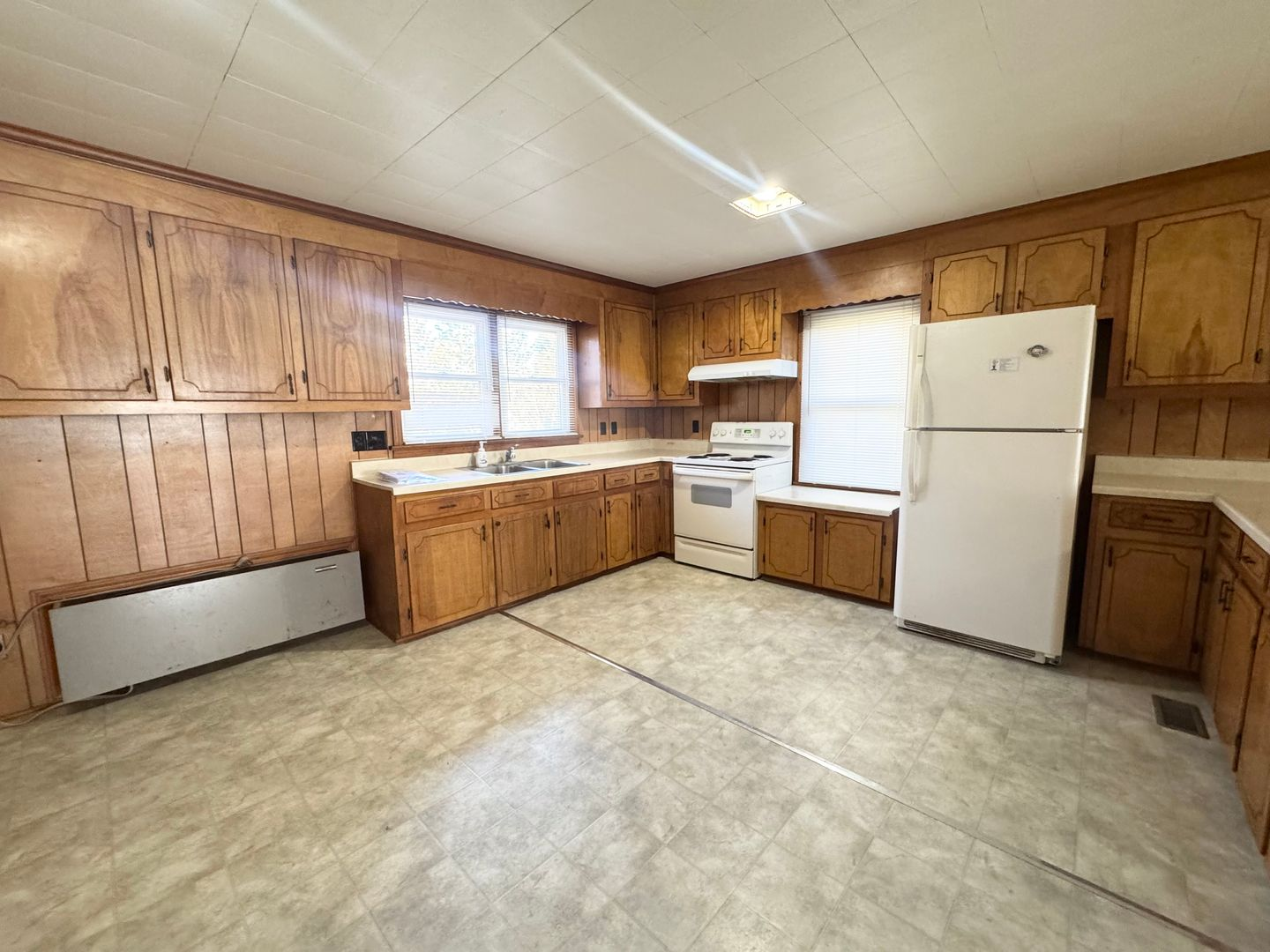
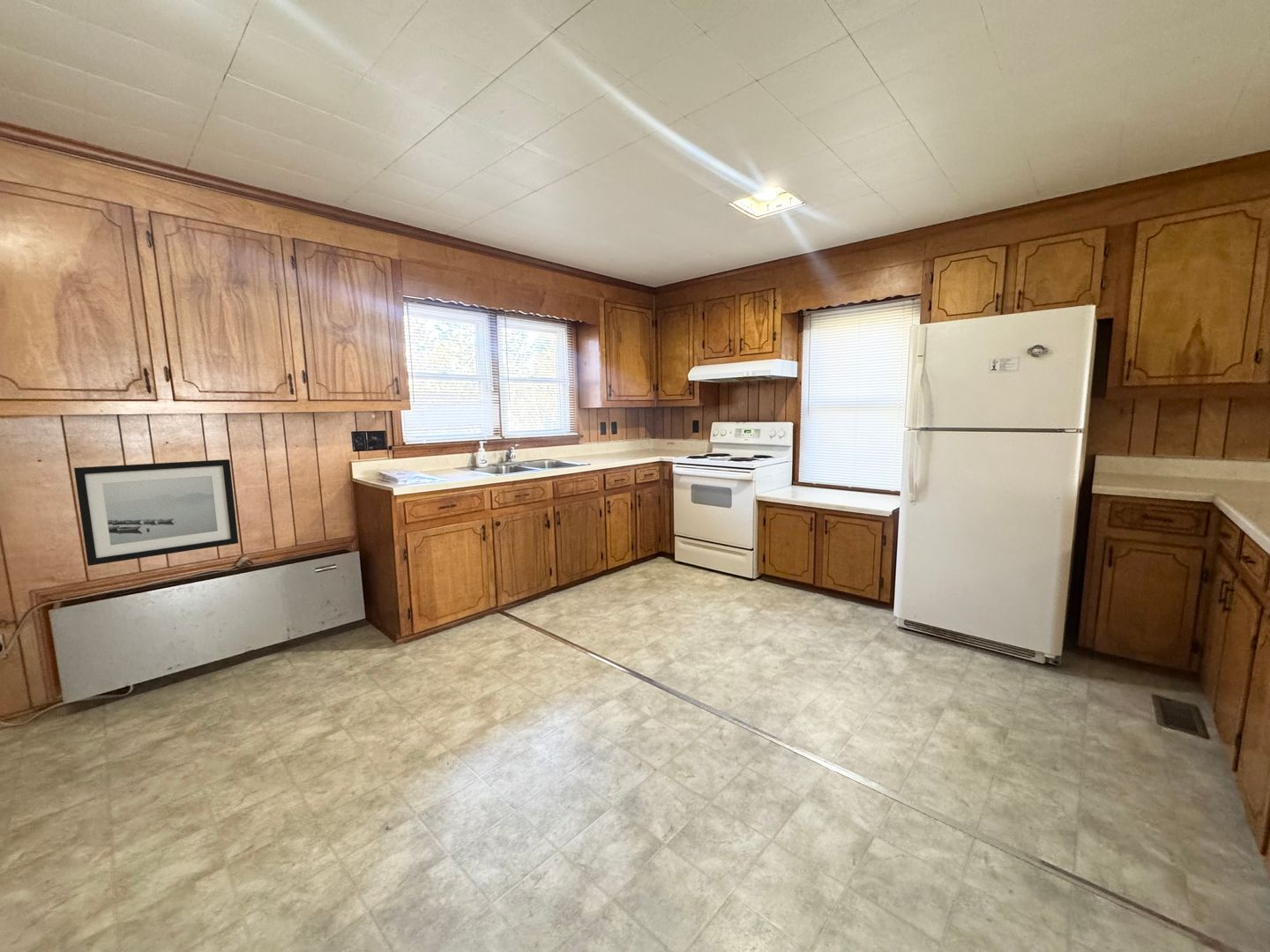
+ wall art (163, 509)
